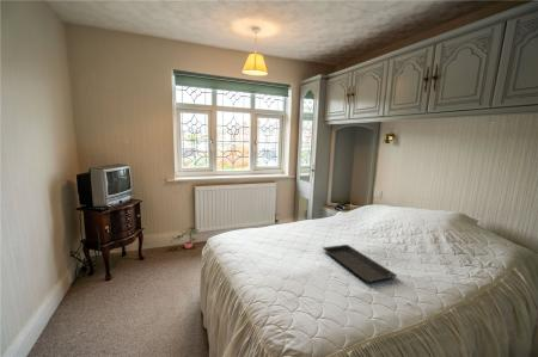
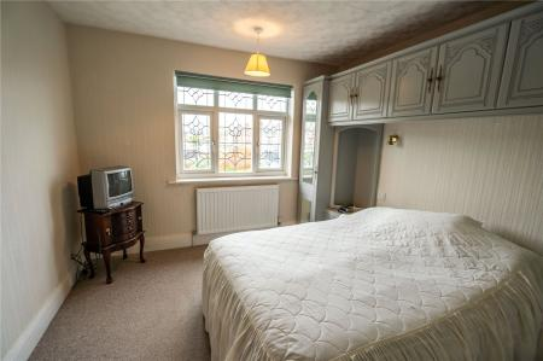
- potted plant (183, 235)
- serving tray (355, 261)
